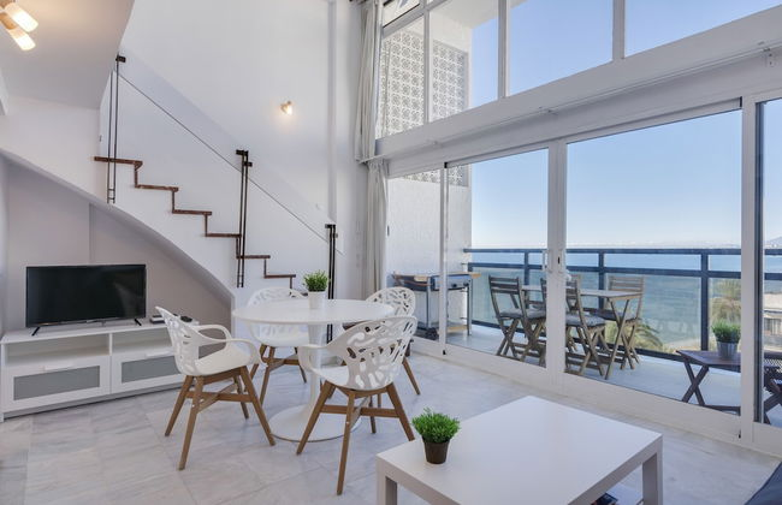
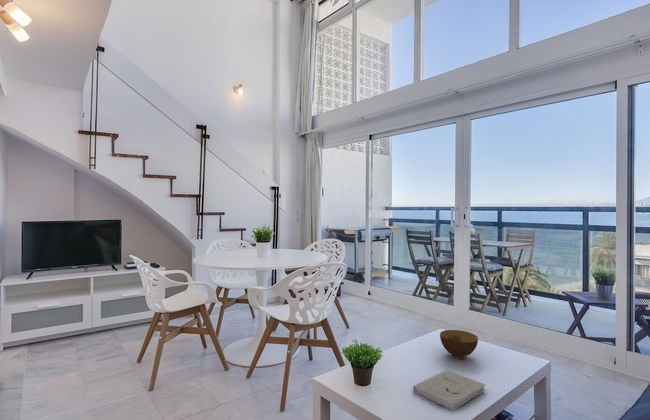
+ book (449, 388)
+ bowl (458, 345)
